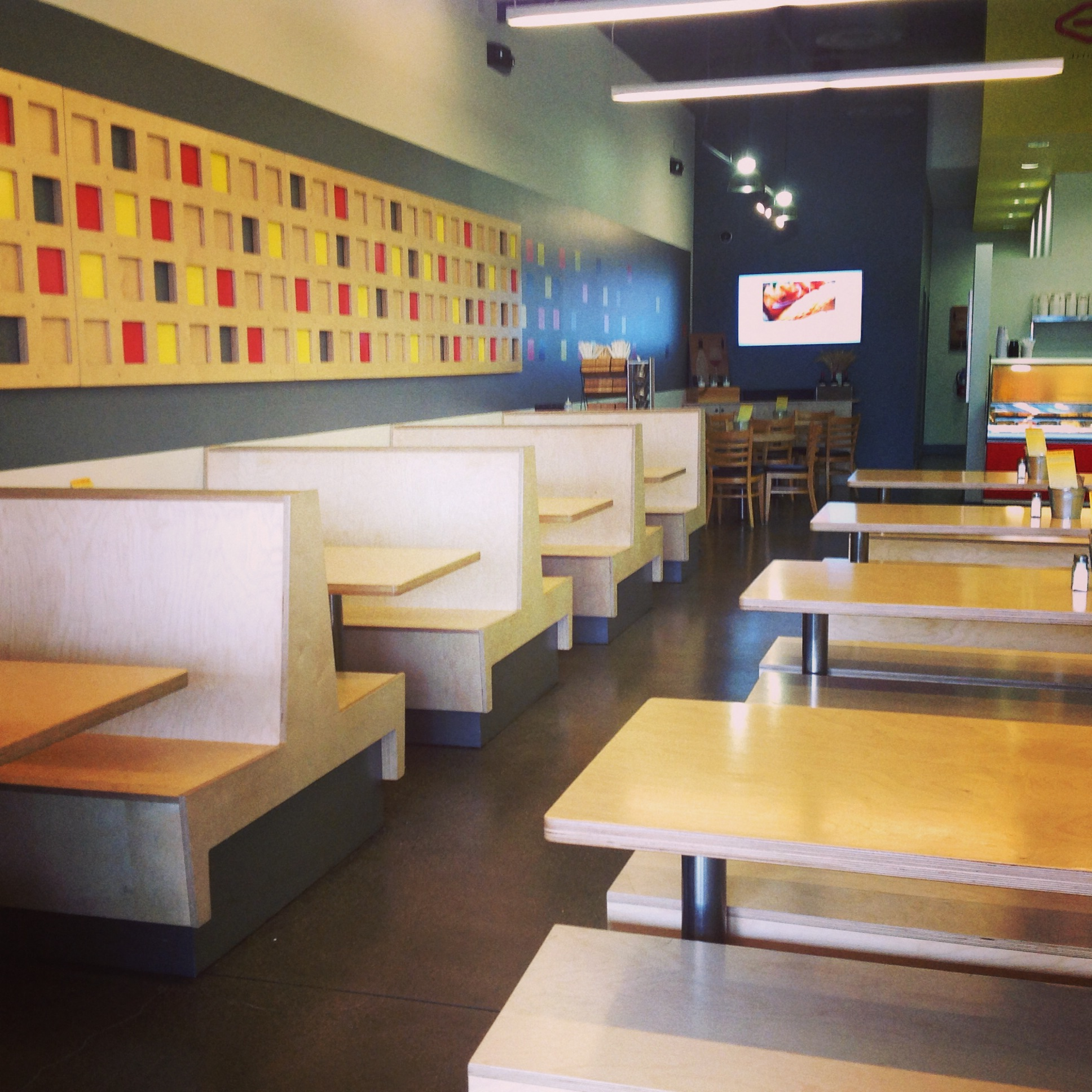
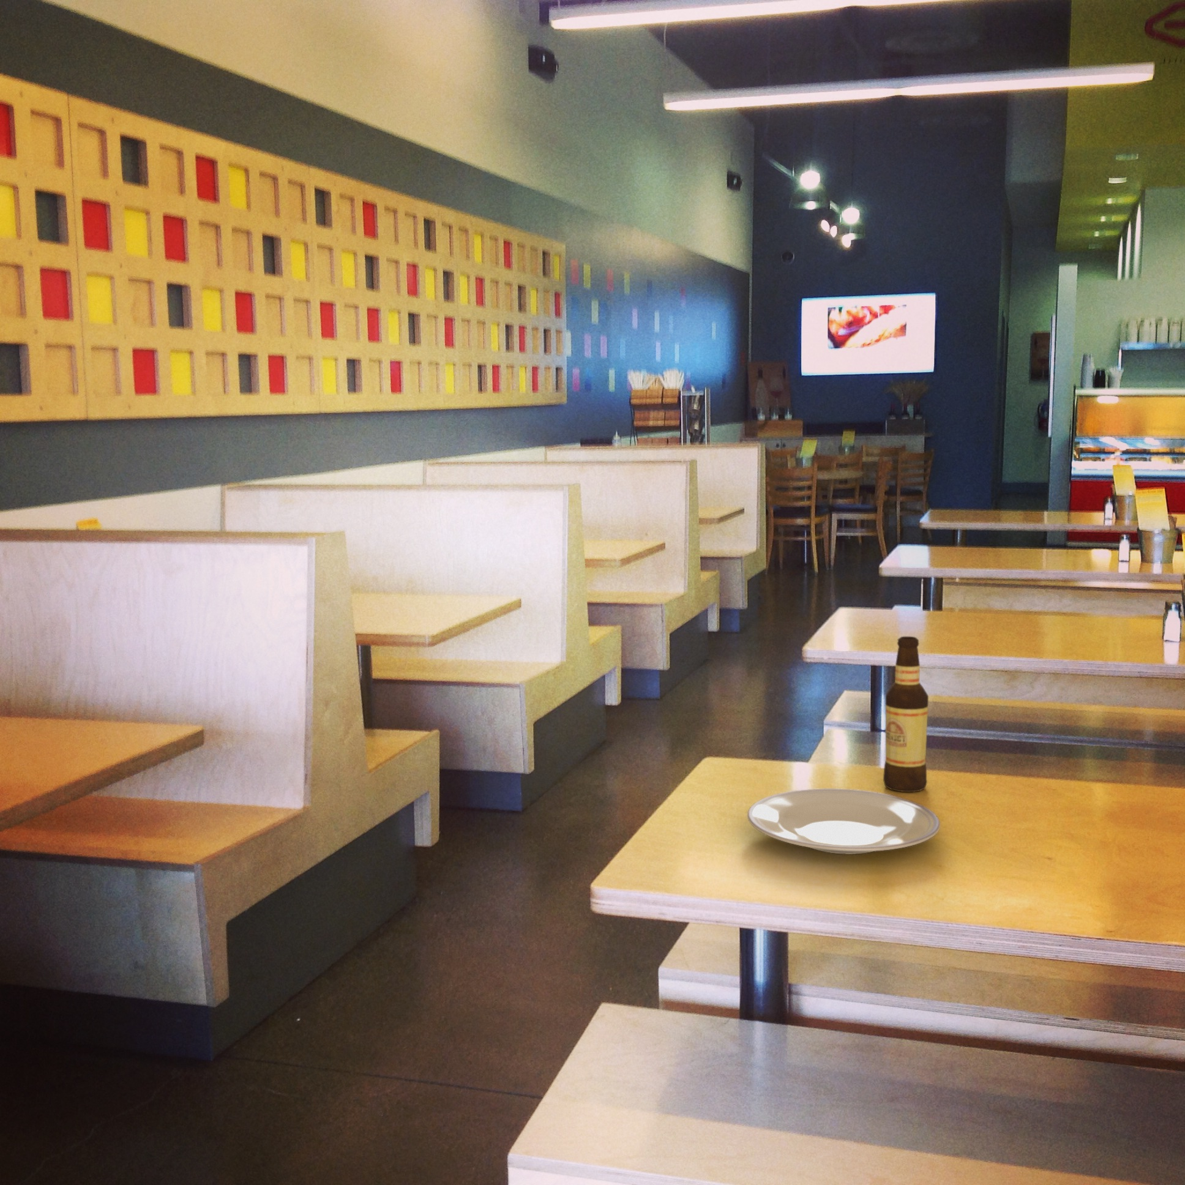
+ plate (842, 828)
+ bottle (906, 713)
